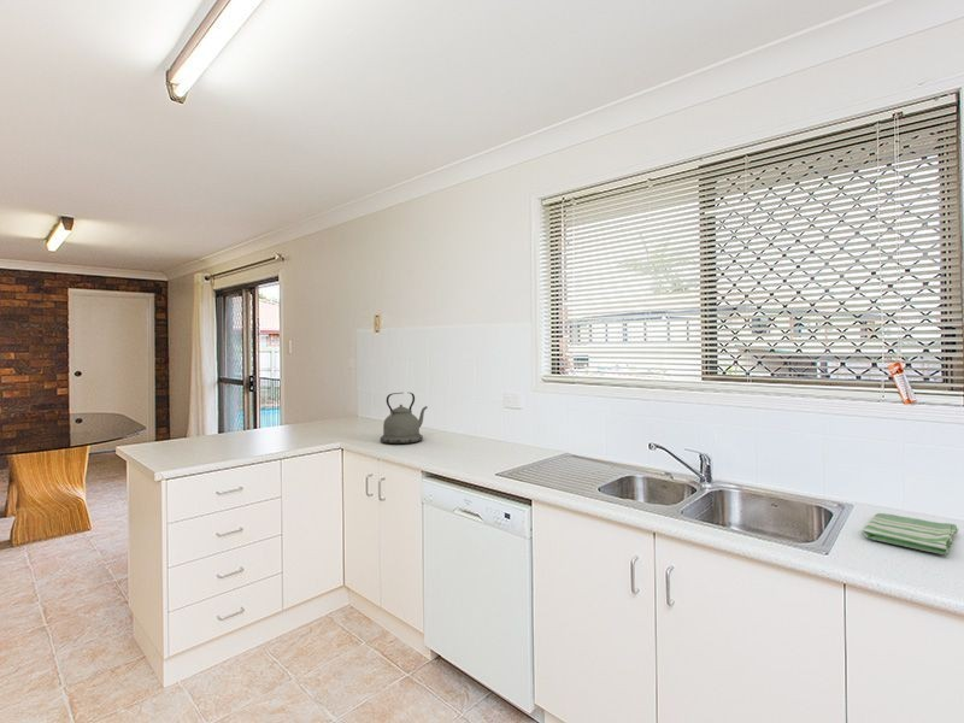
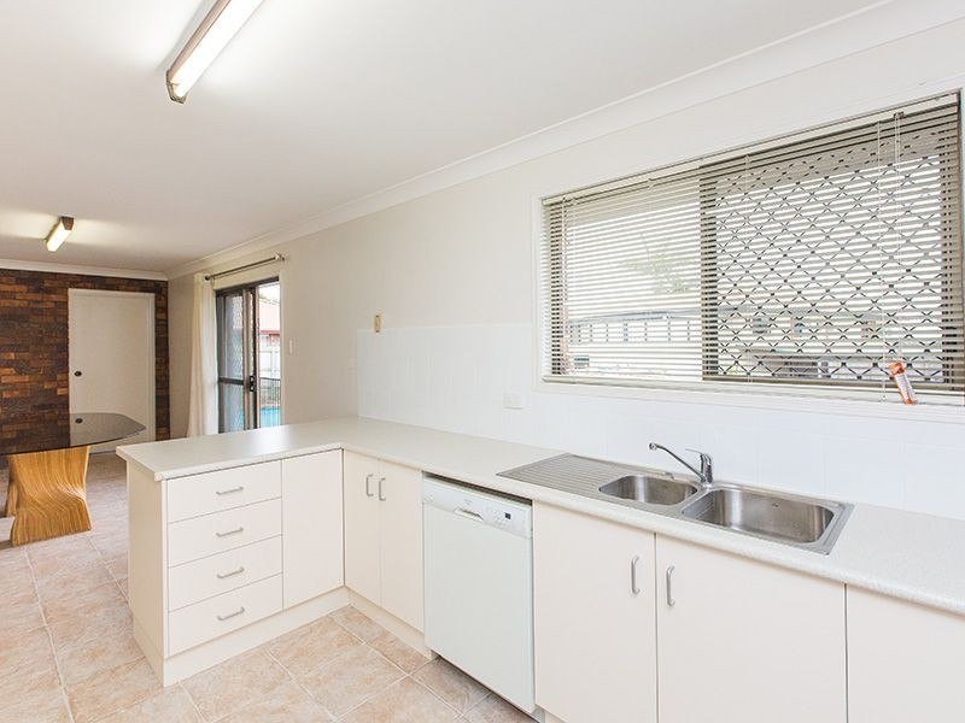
- kettle (402, 416)
- dish towel (909, 530)
